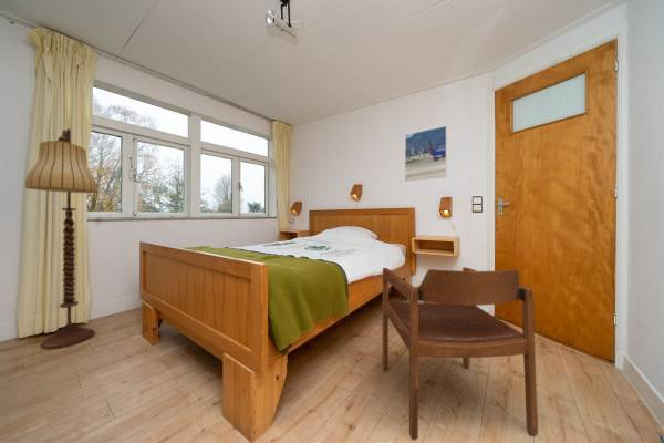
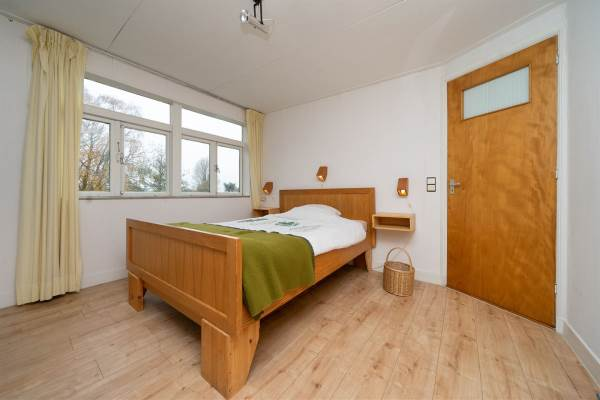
- floor lamp (66, 236)
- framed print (425, 154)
- armchair (445, 328)
